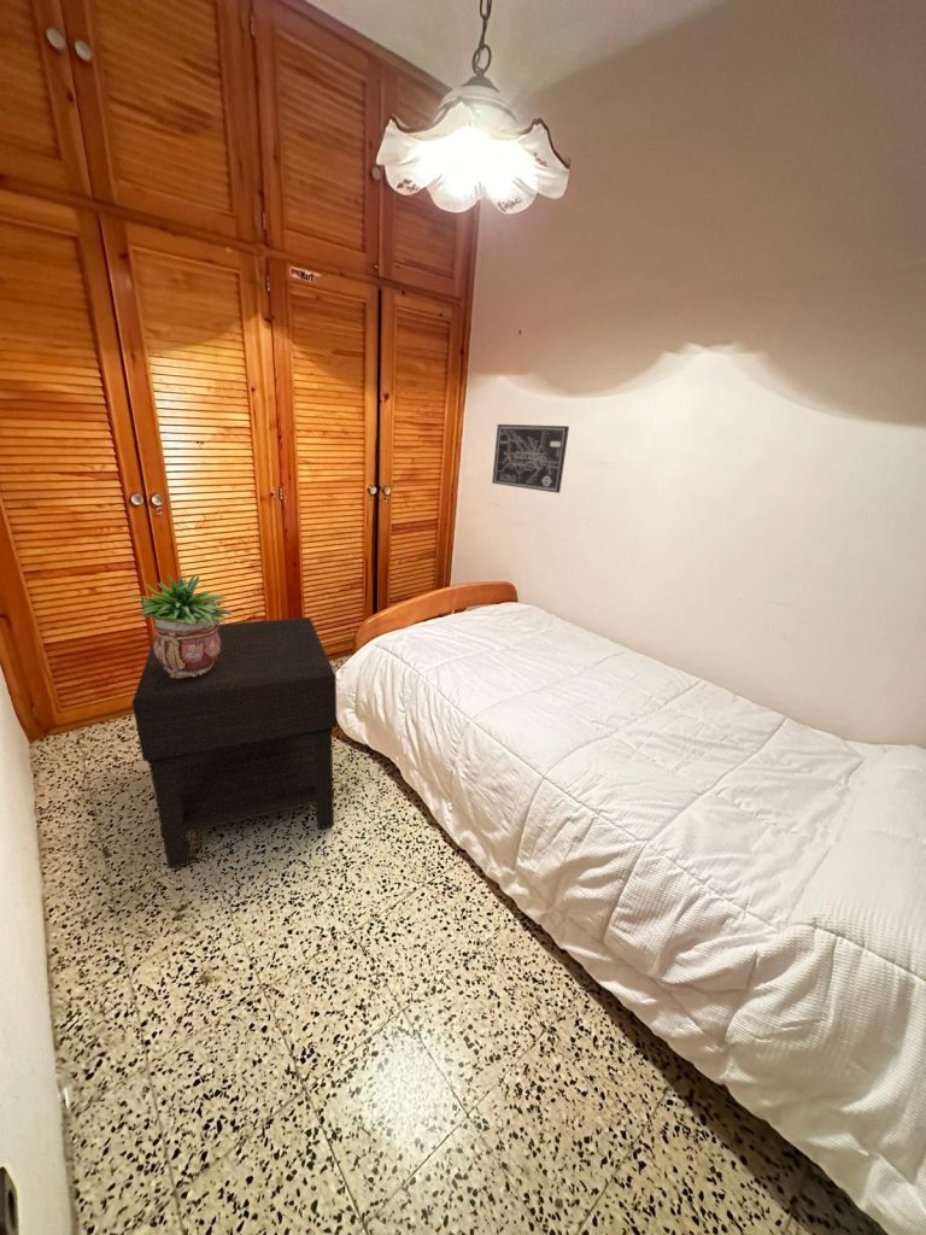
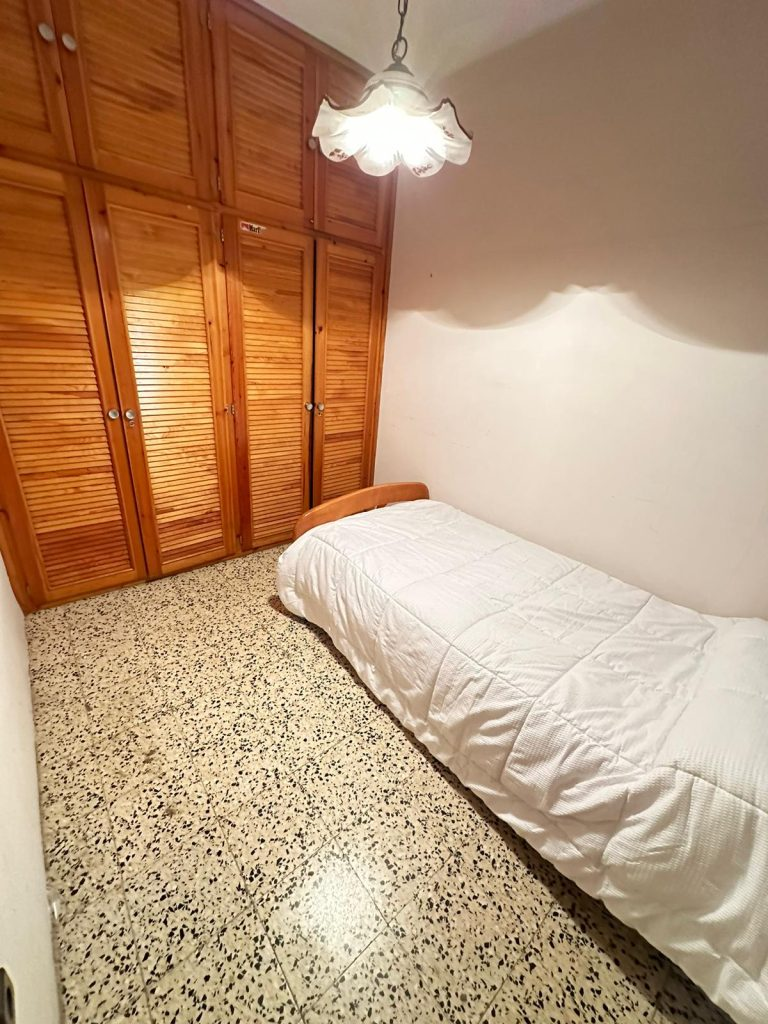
- nightstand (247, 726)
- potted plant (187, 621)
- wall art (527, 457)
